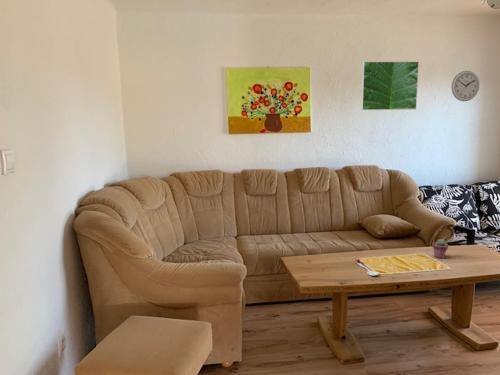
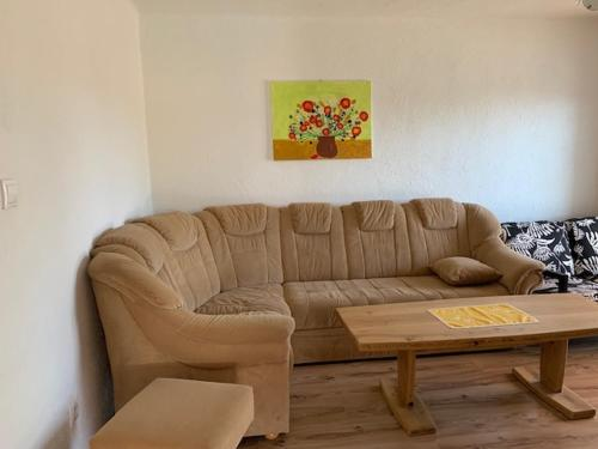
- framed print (389, 85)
- wall clock (465, 86)
- potted succulent (440, 247)
- spoon (365, 267)
